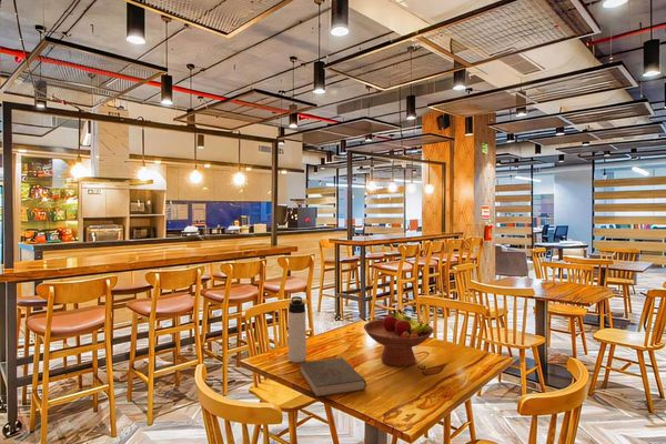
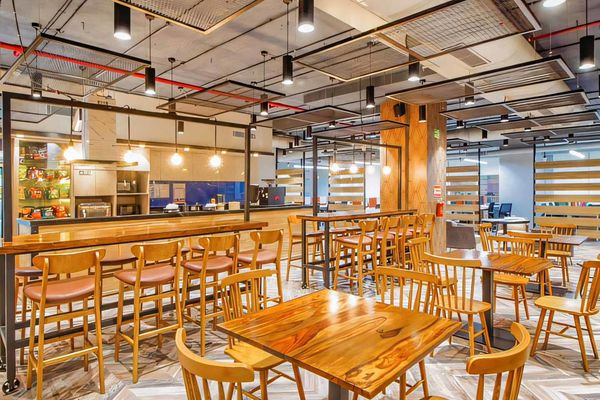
- fruit bowl (397, 337)
- thermos bottle (296, 329)
- book (331, 375)
